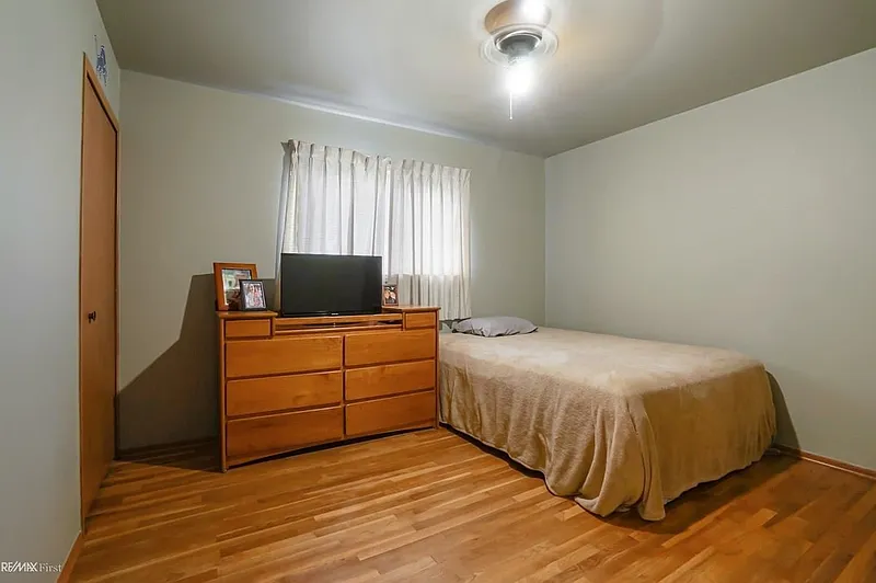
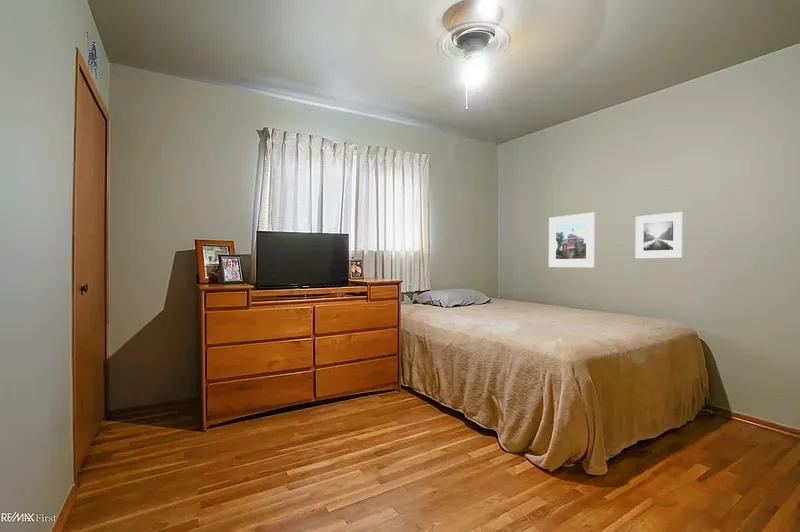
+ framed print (658, 236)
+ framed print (570, 241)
